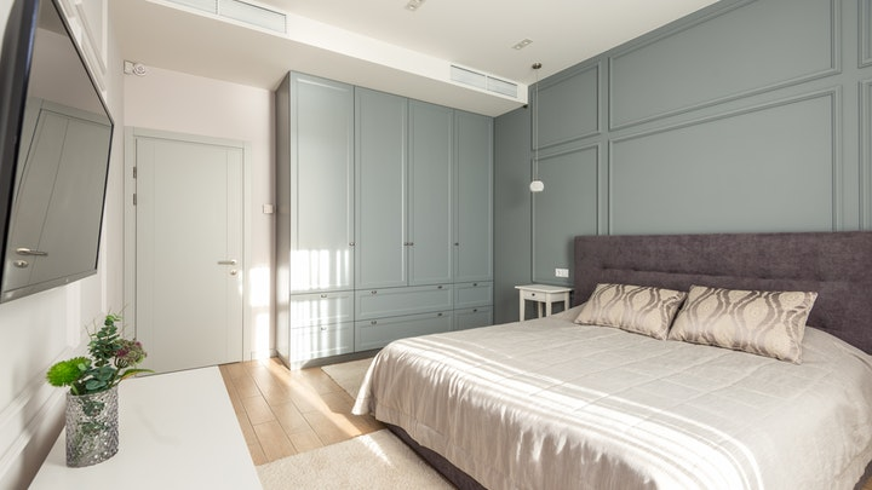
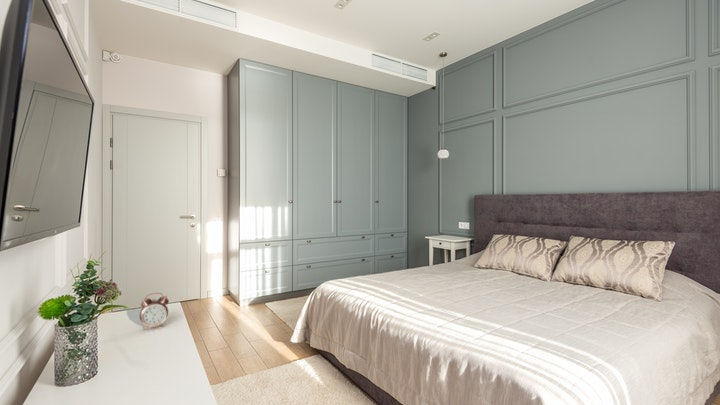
+ alarm clock (154, 310)
